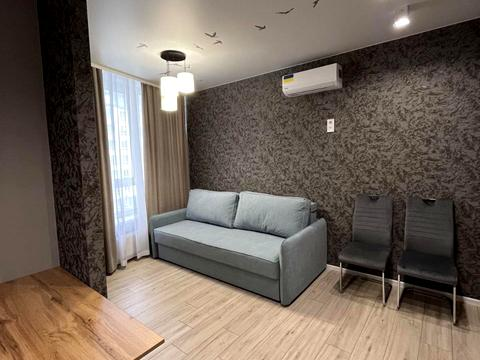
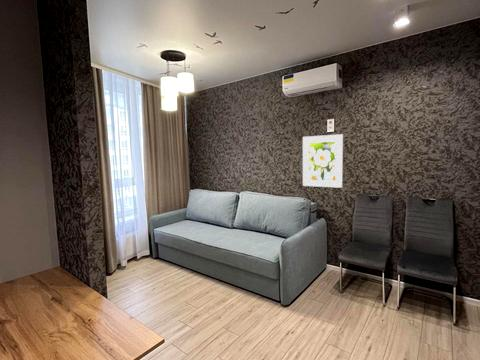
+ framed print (322, 161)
